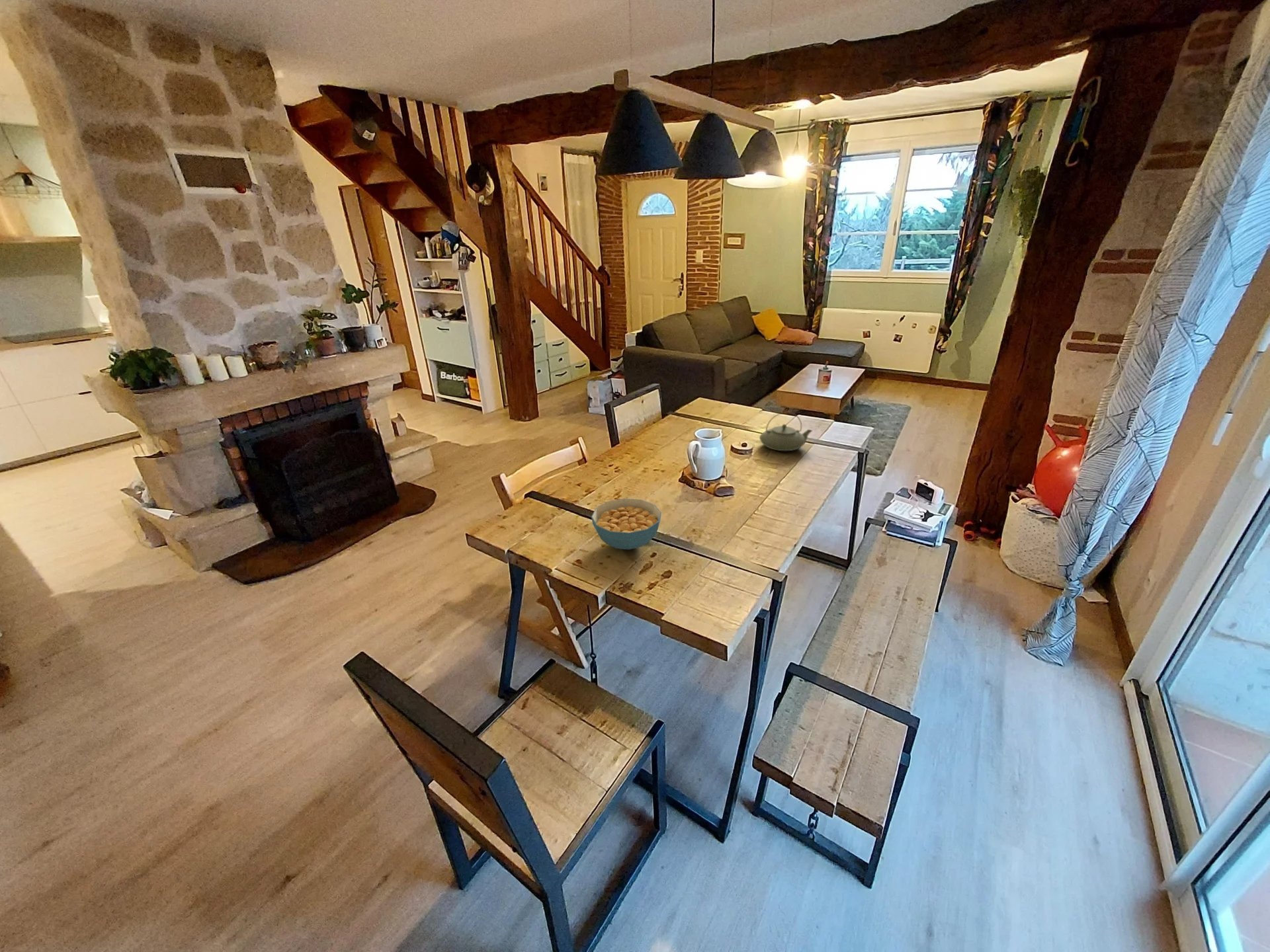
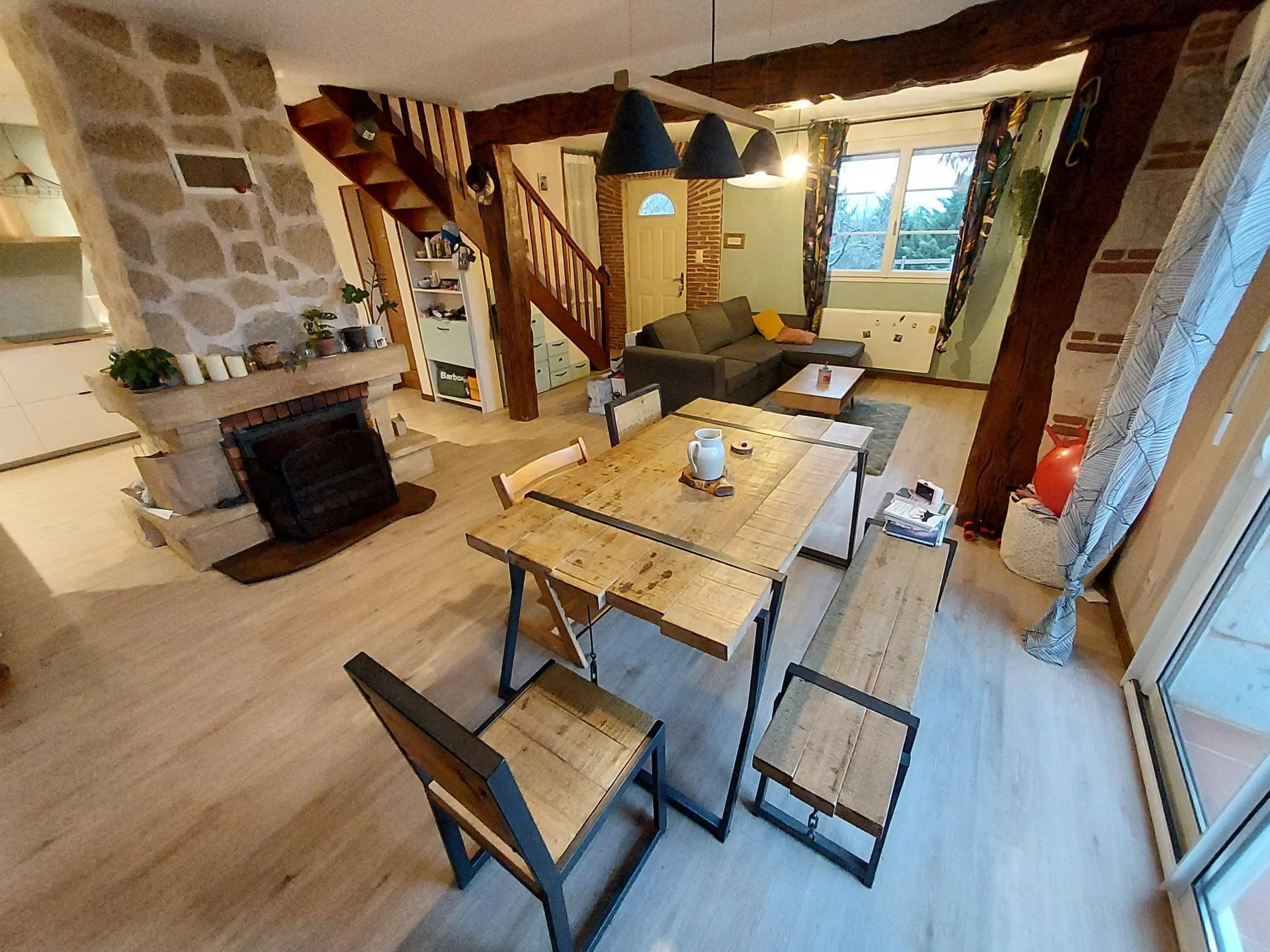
- cereal bowl (626, 529)
- teapot (786, 429)
